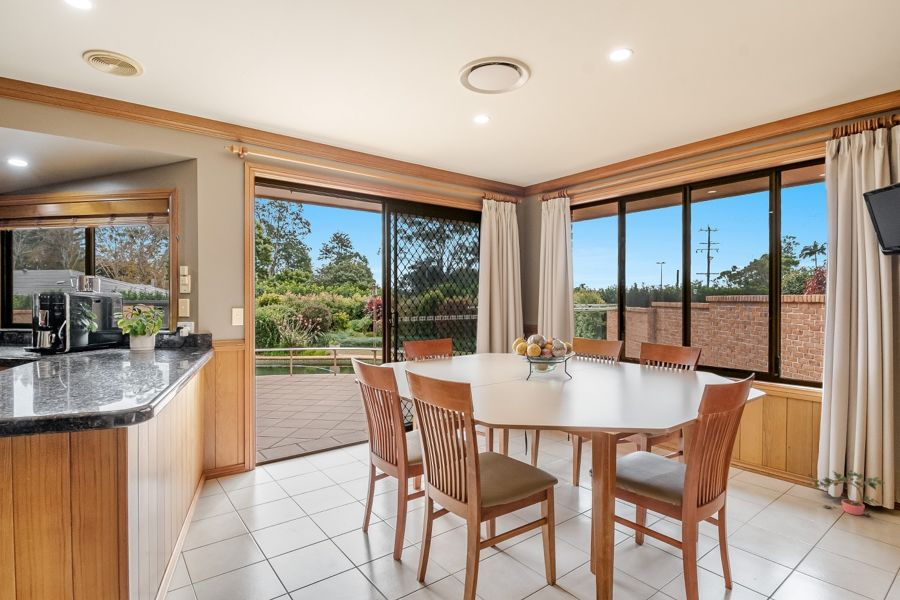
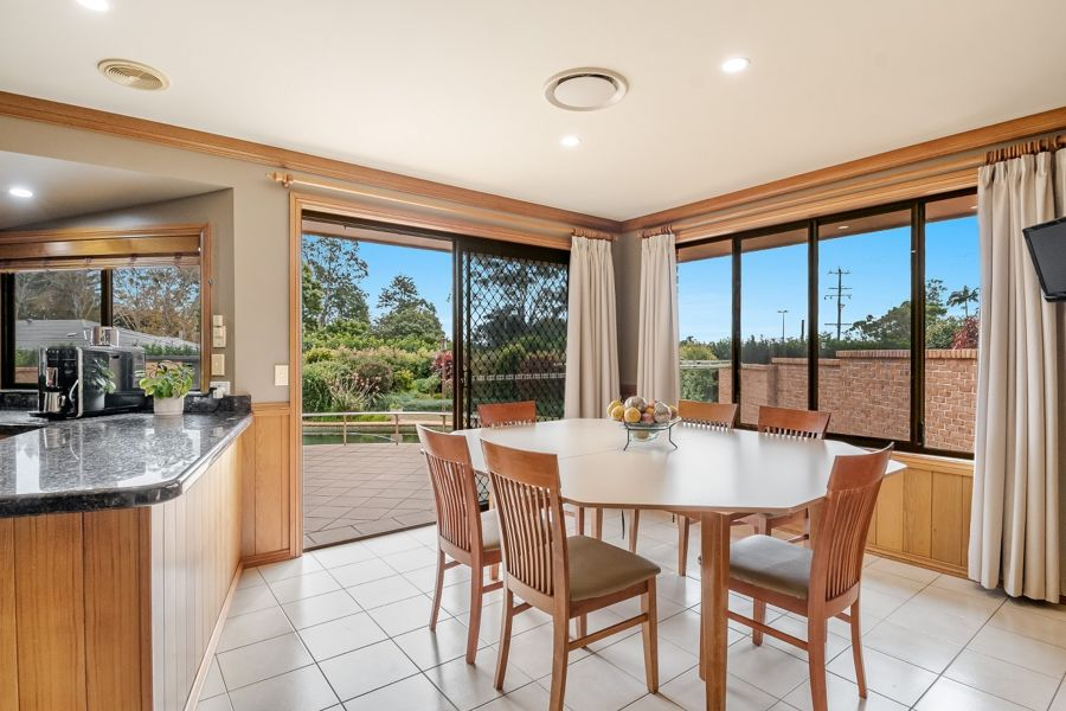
- potted plant (840, 483)
